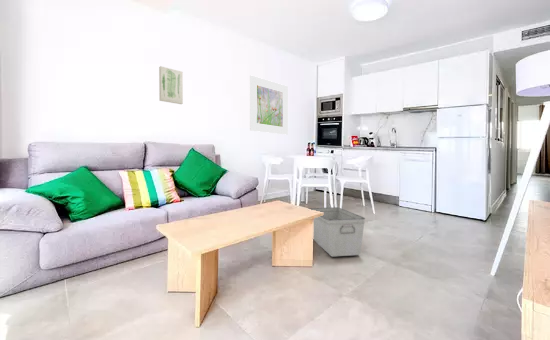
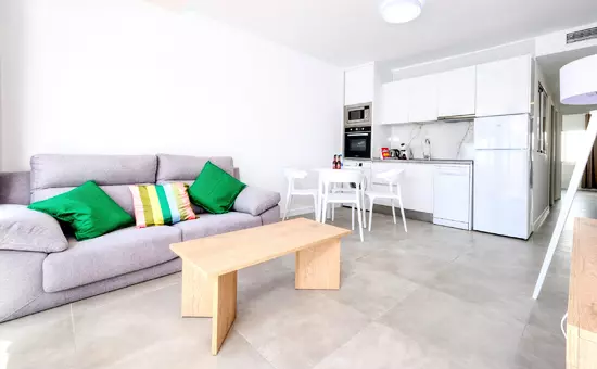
- storage bin (333, 229)
- wall art (171, 85)
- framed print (270, 107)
